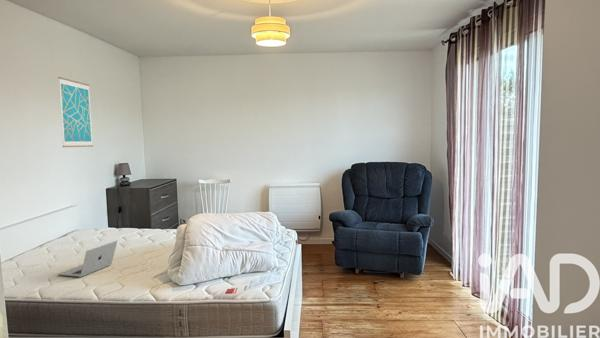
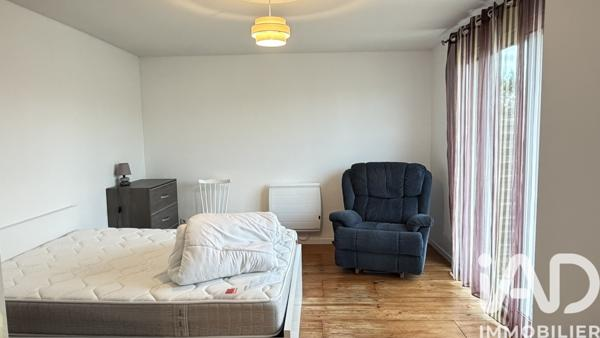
- wall art (76, 114)
- laptop (88, 257)
